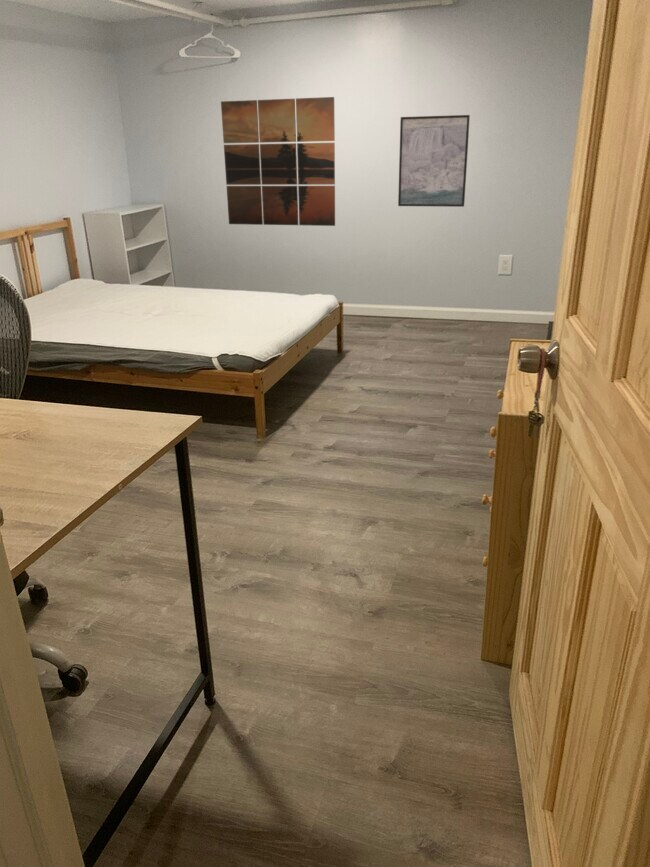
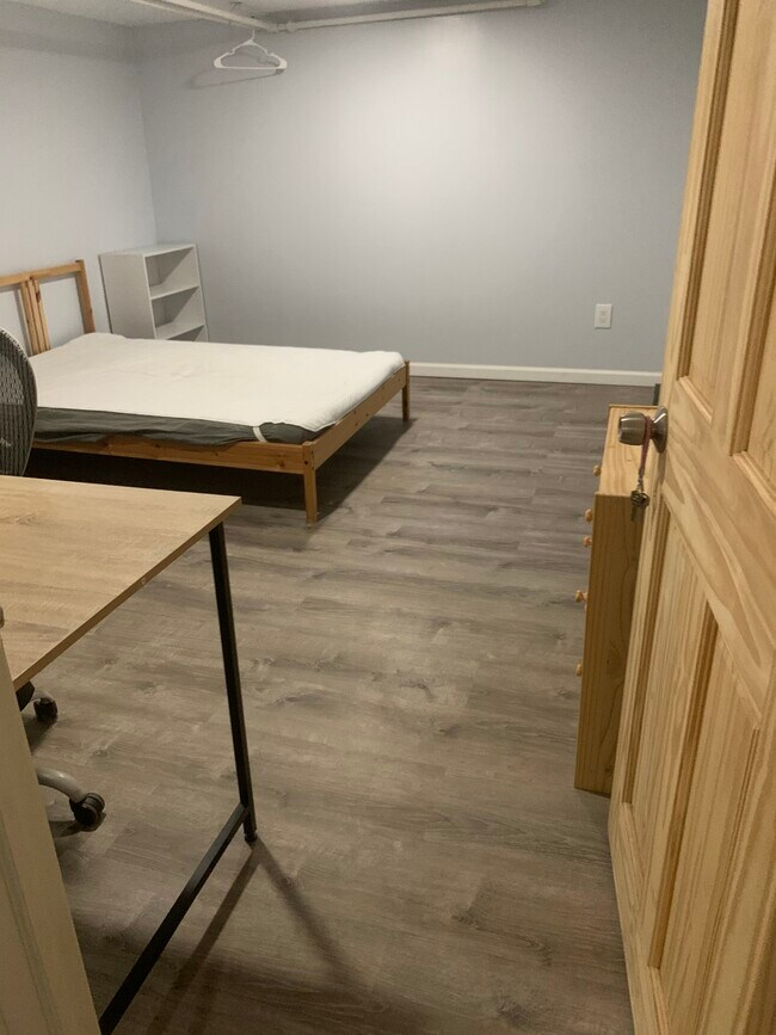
- wall art (278, 164)
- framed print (432, 162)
